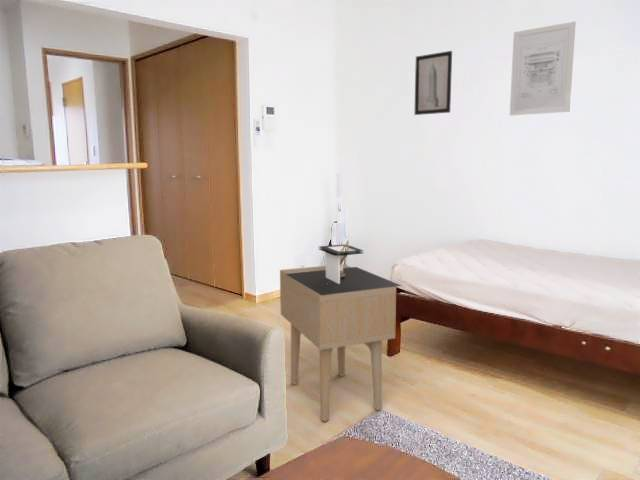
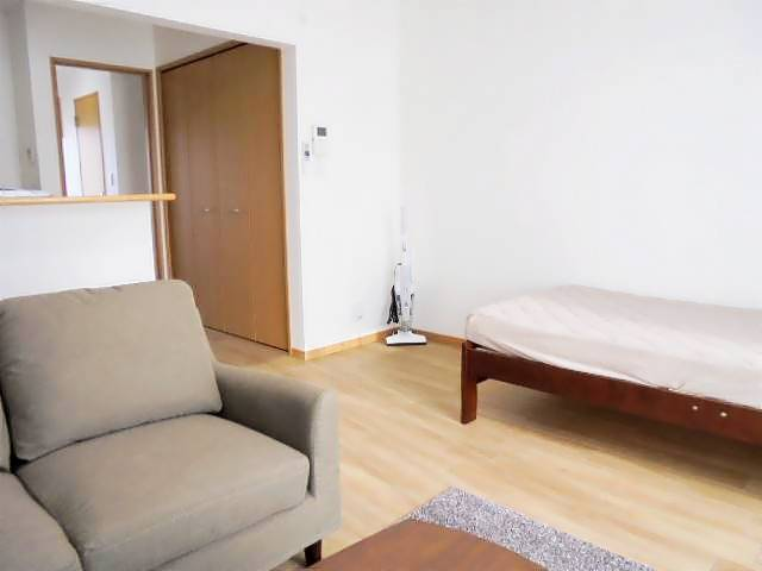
- wall art (432, 84)
- side table (336, 337)
- wall art (540, 71)
- table lamp (340, 258)
